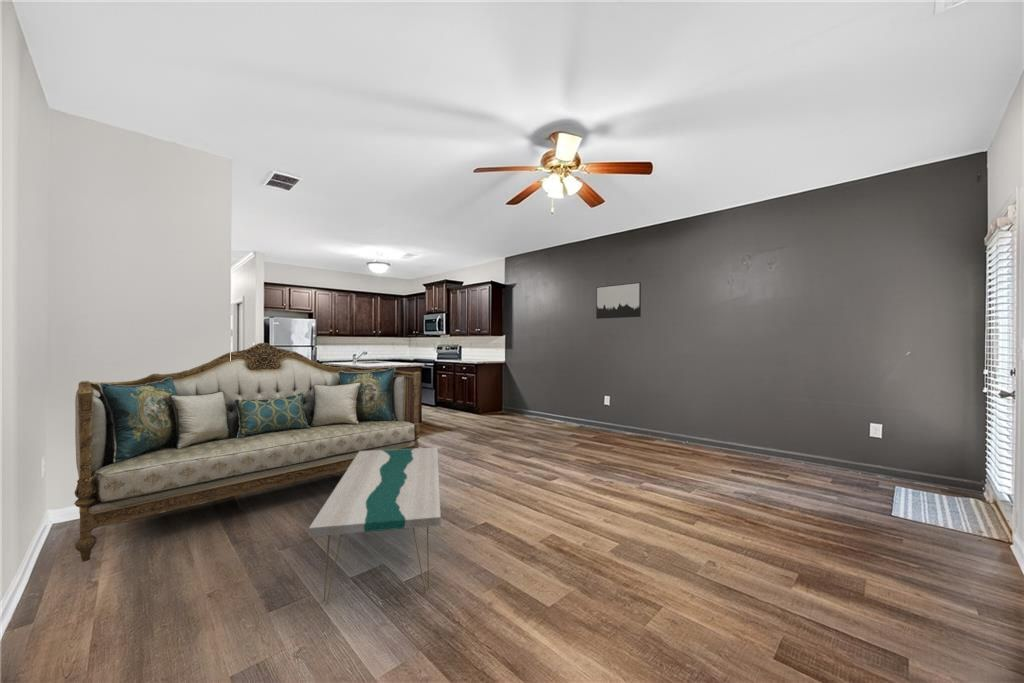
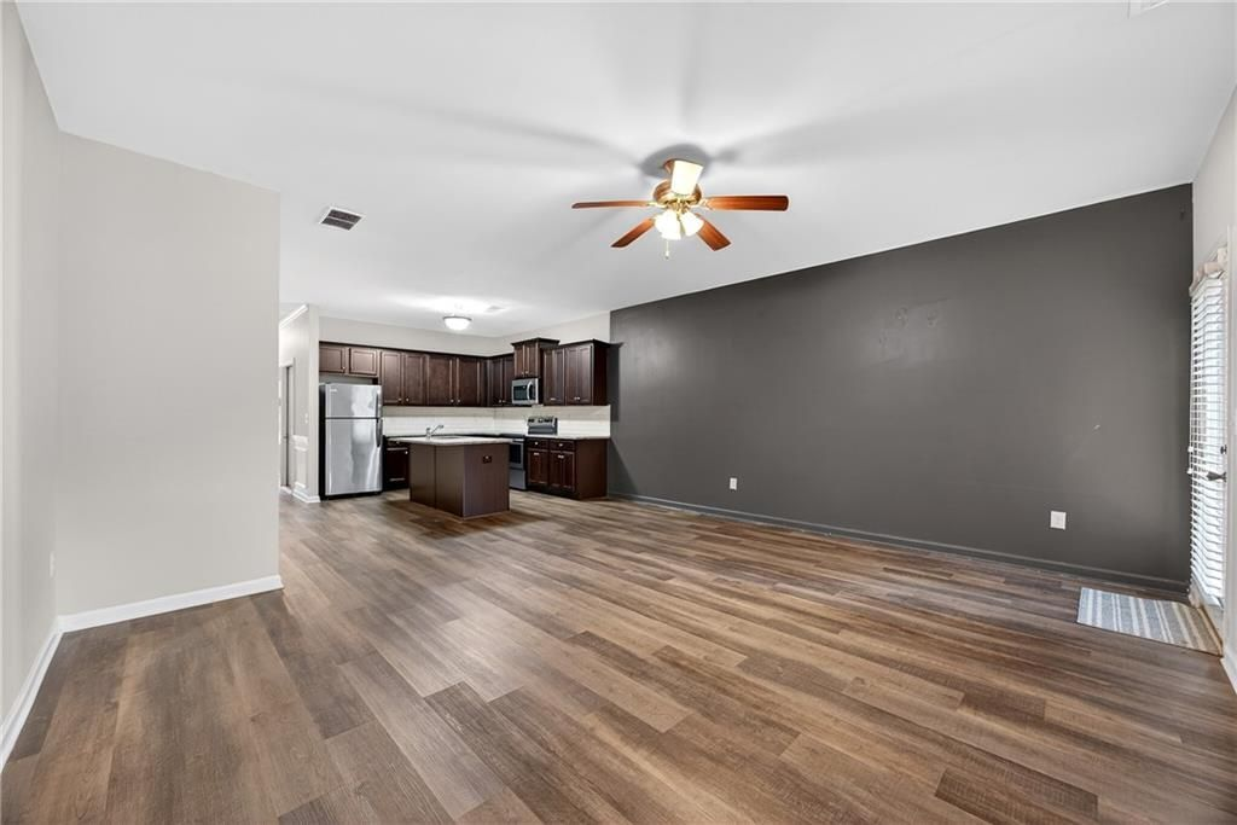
- wall art (617, 301)
- coffee table (390, 506)
- sofa (277, 418)
